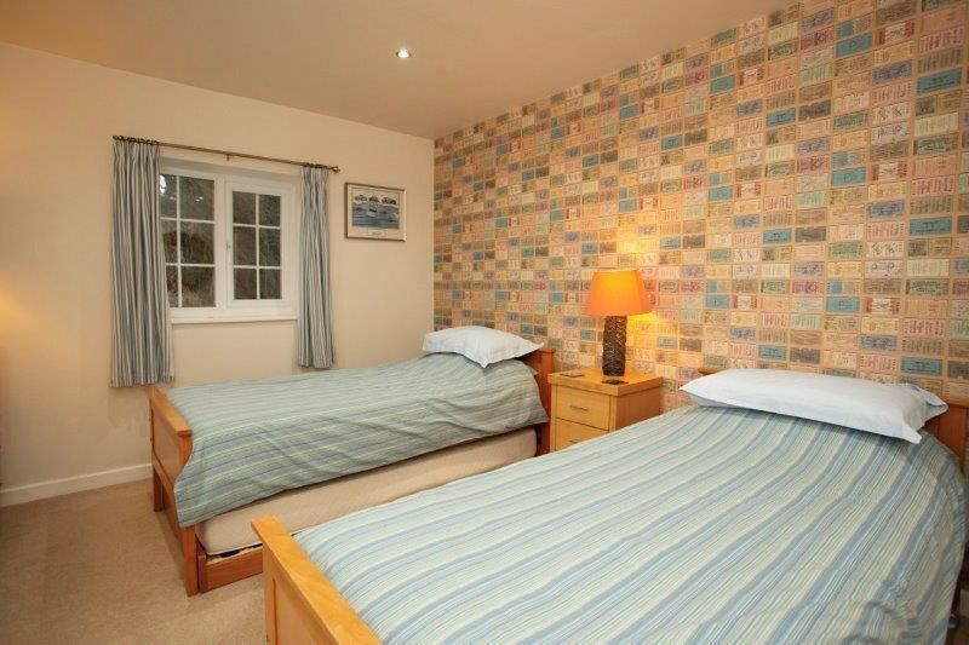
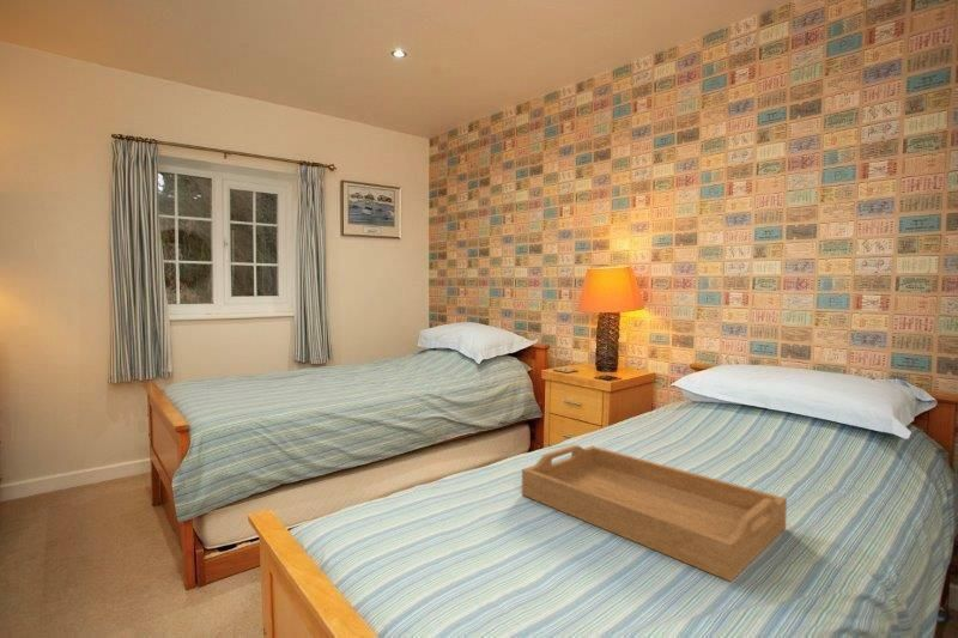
+ serving tray (643, 492)
